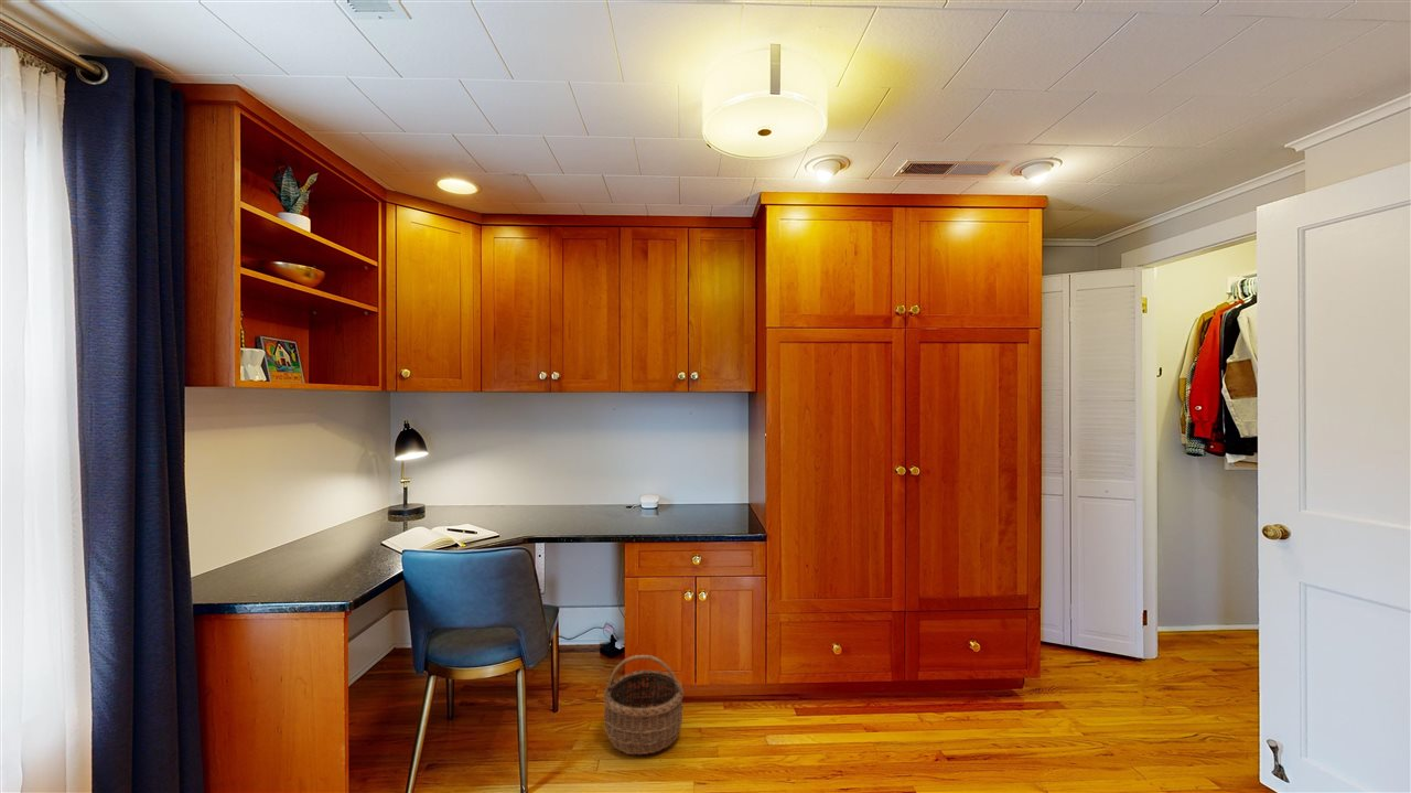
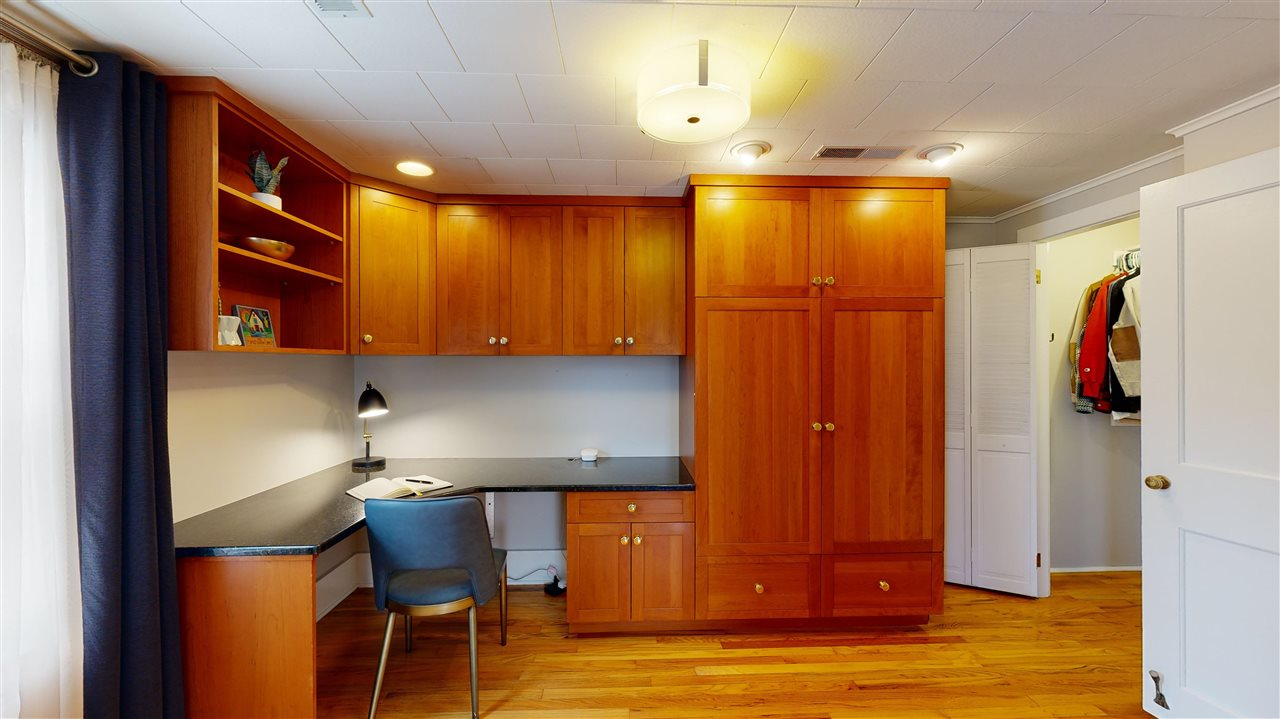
- wicker basket (644, 695)
